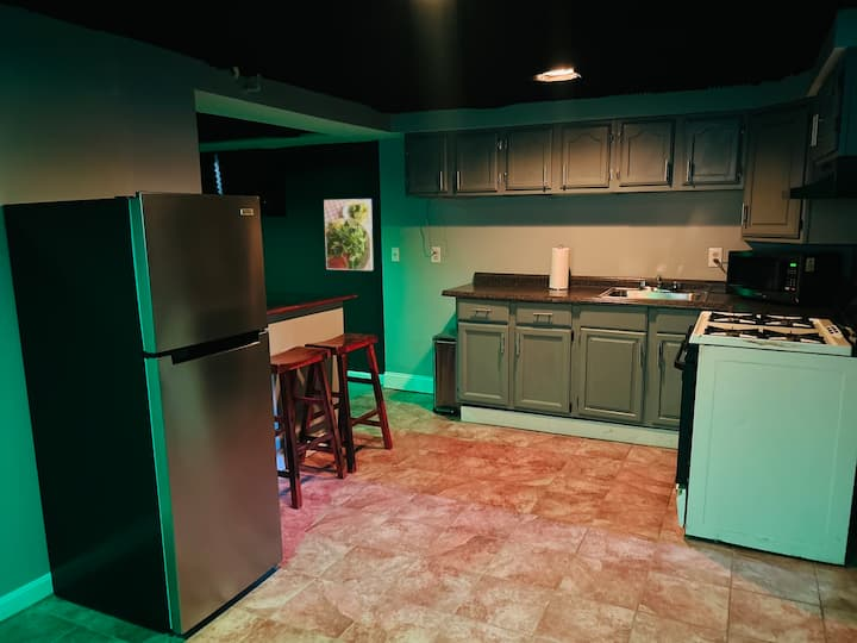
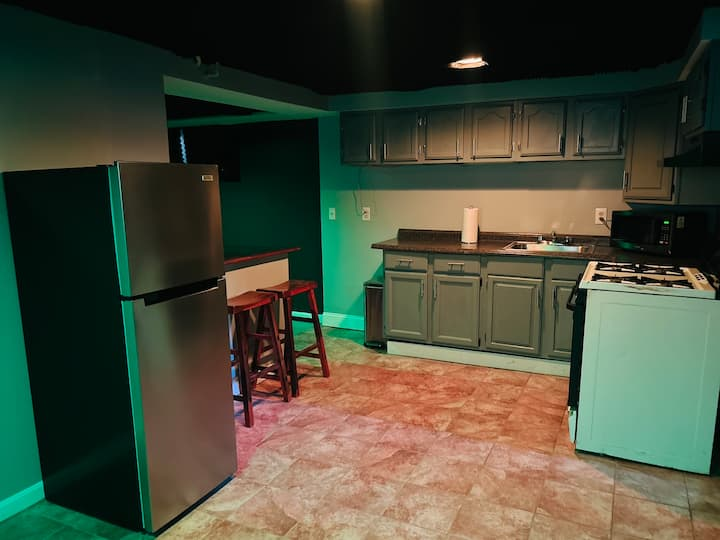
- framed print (348, 235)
